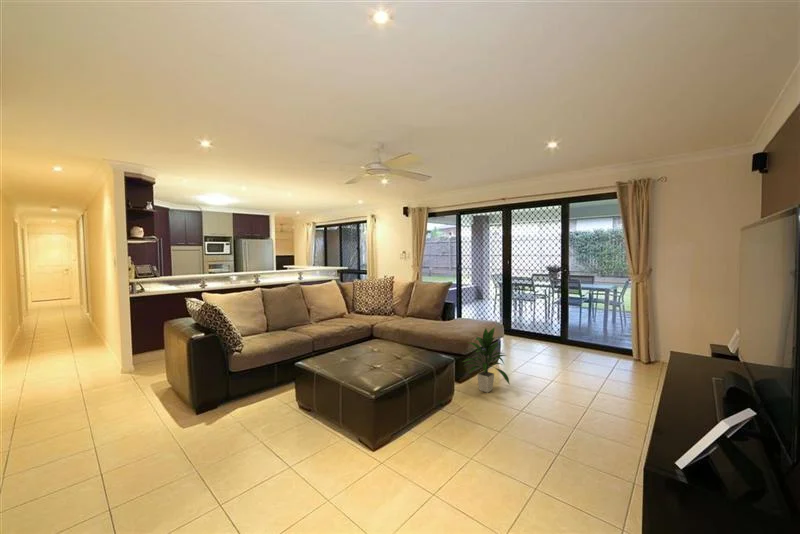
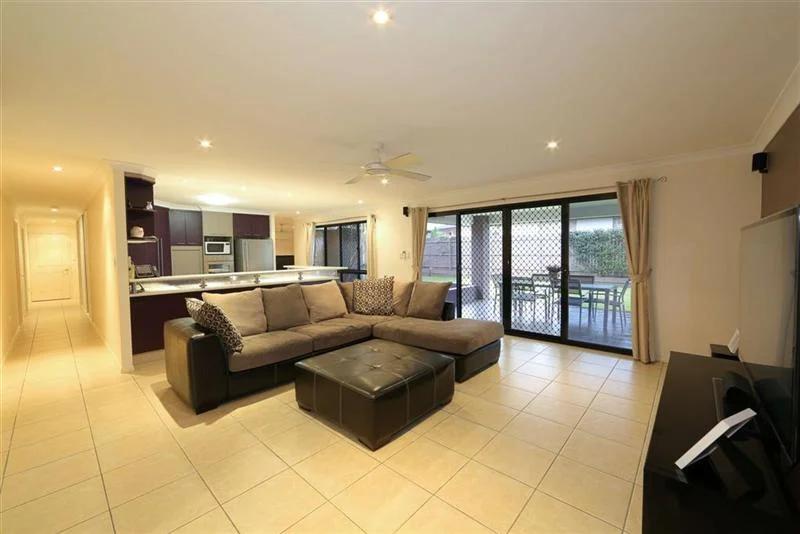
- indoor plant (486, 360)
